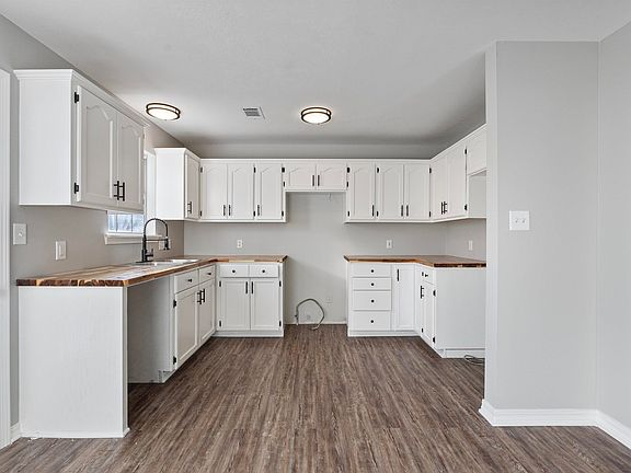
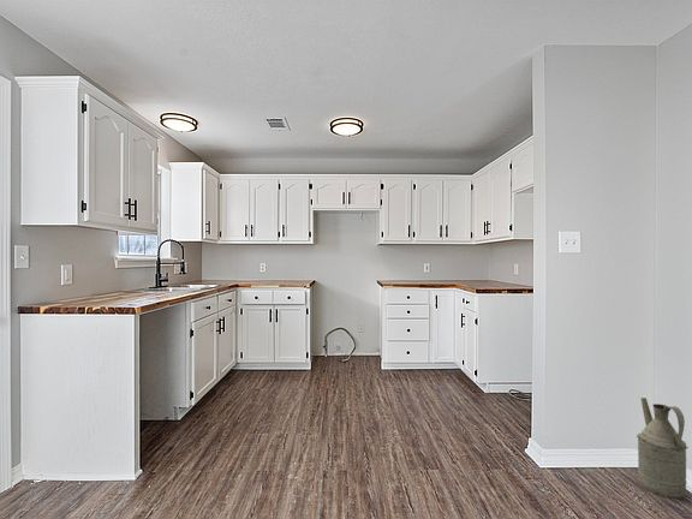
+ watering can (658, 442)
